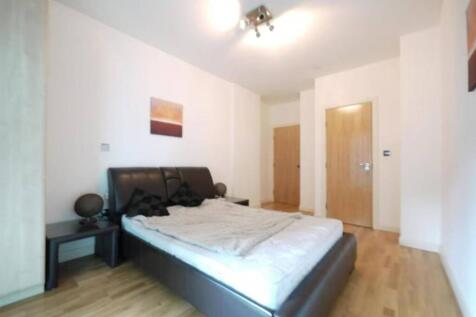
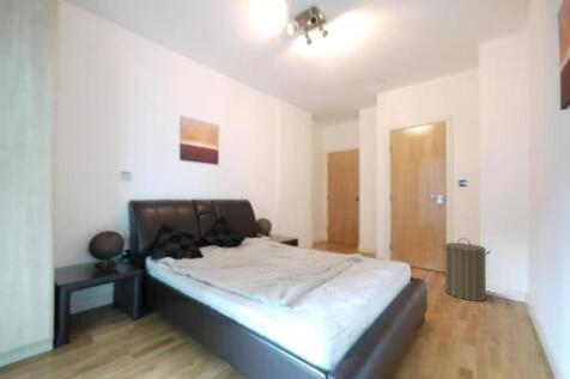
+ laundry hamper (465, 265)
